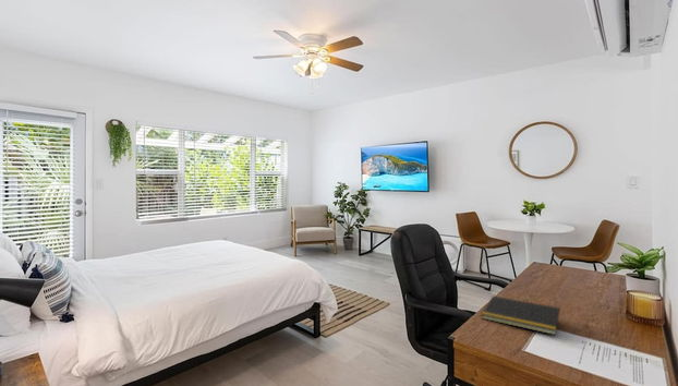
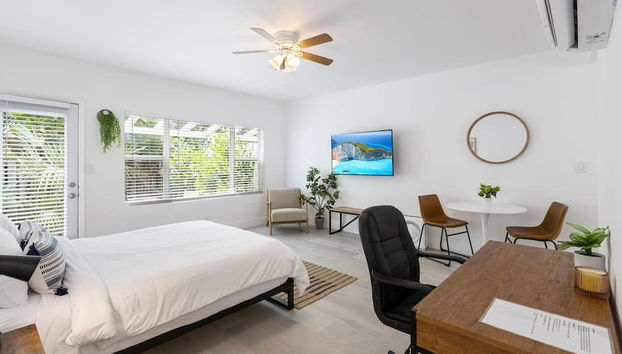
- notepad (520, 313)
